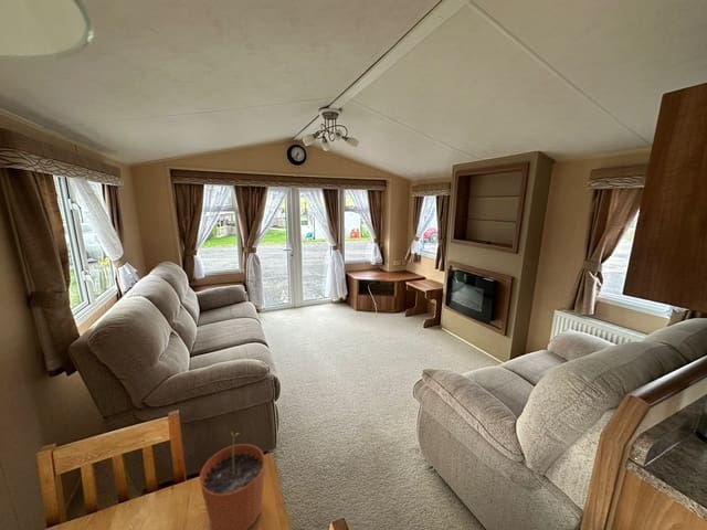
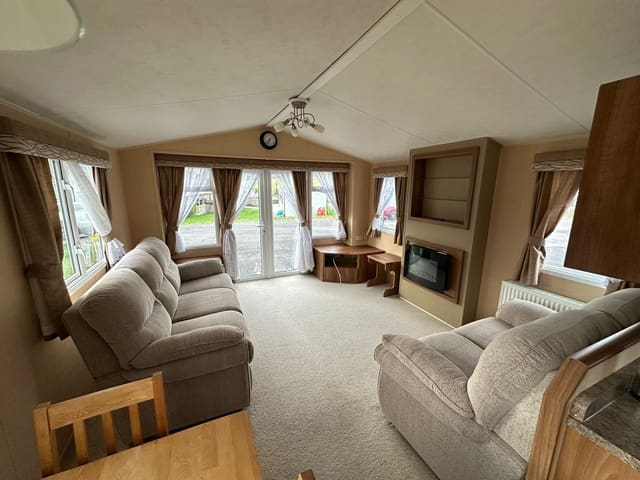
- plant pot (234, 478)
